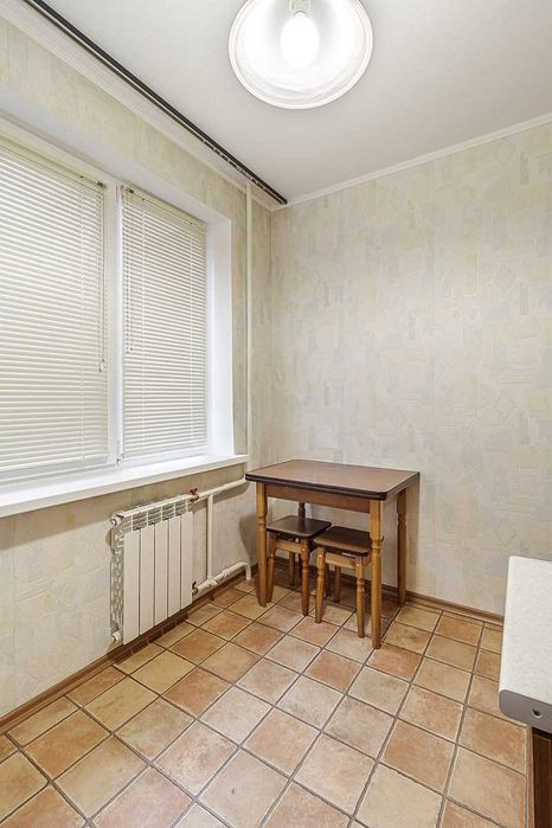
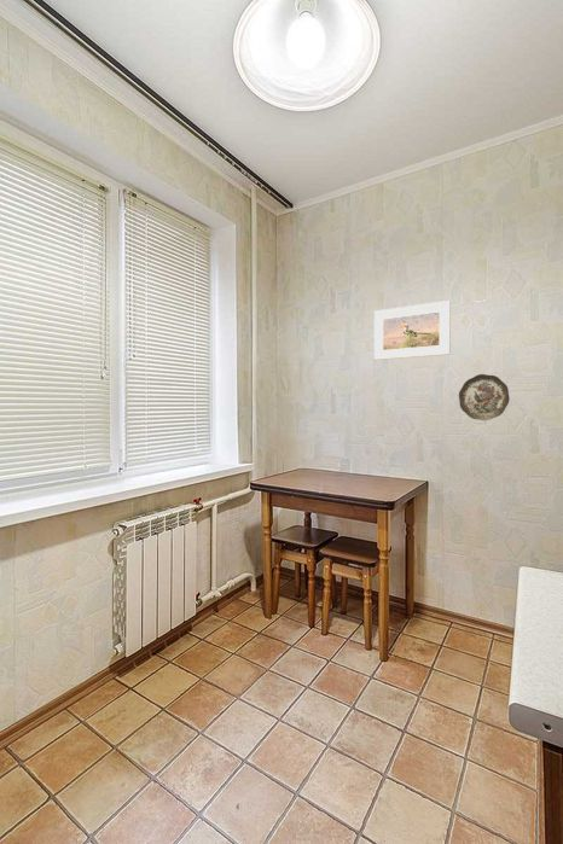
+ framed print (410, 331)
+ decorative plate (483, 397)
